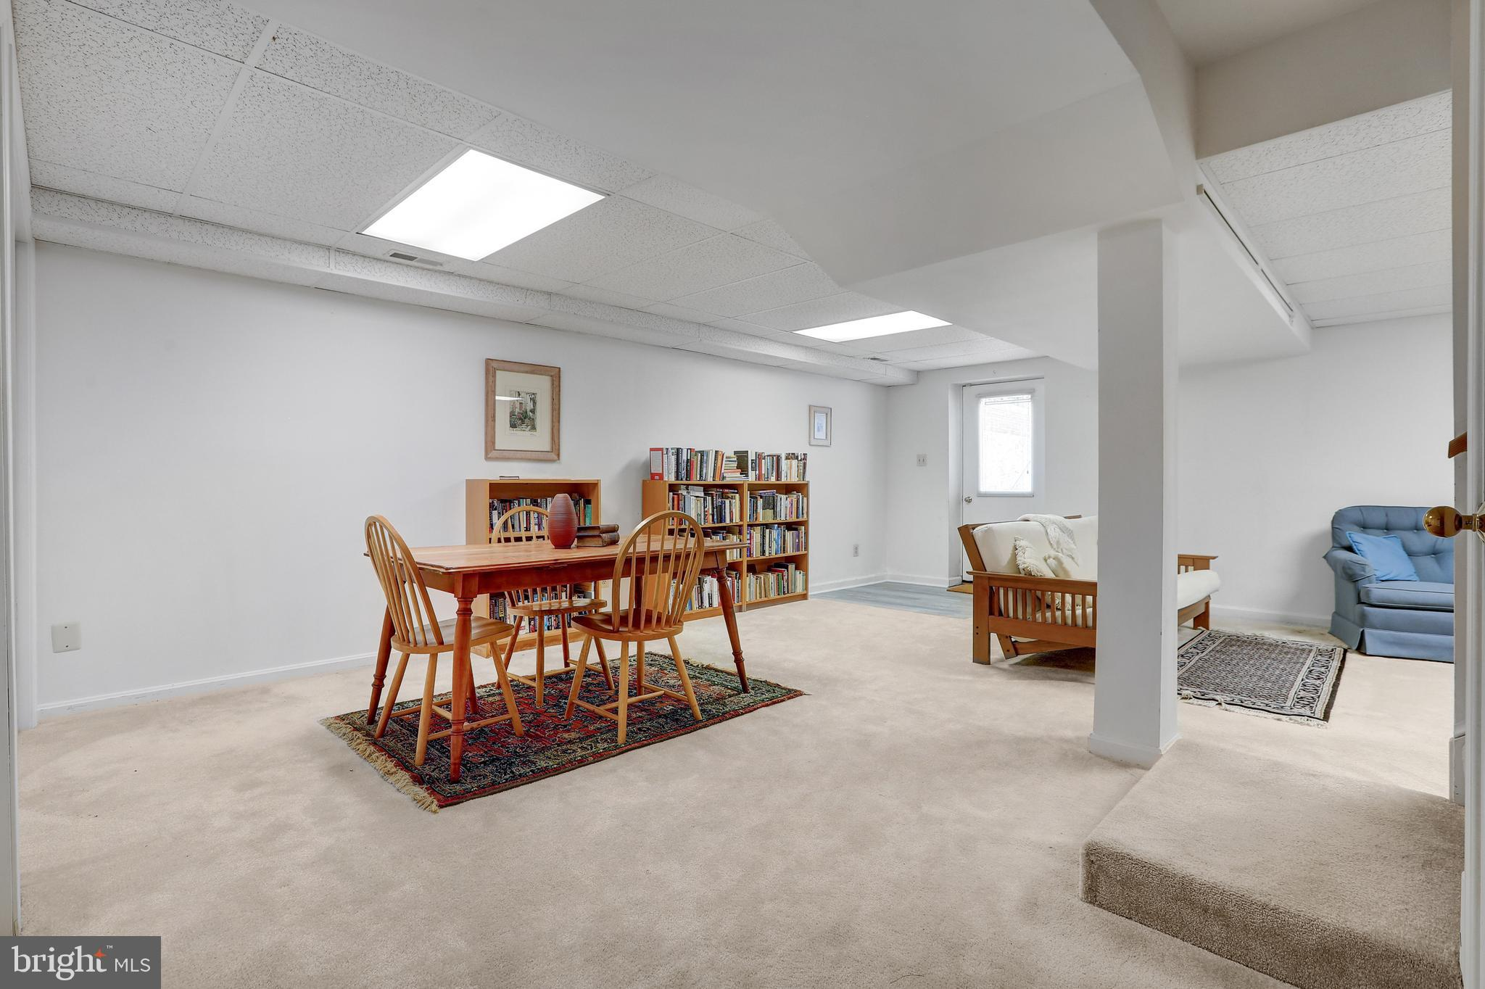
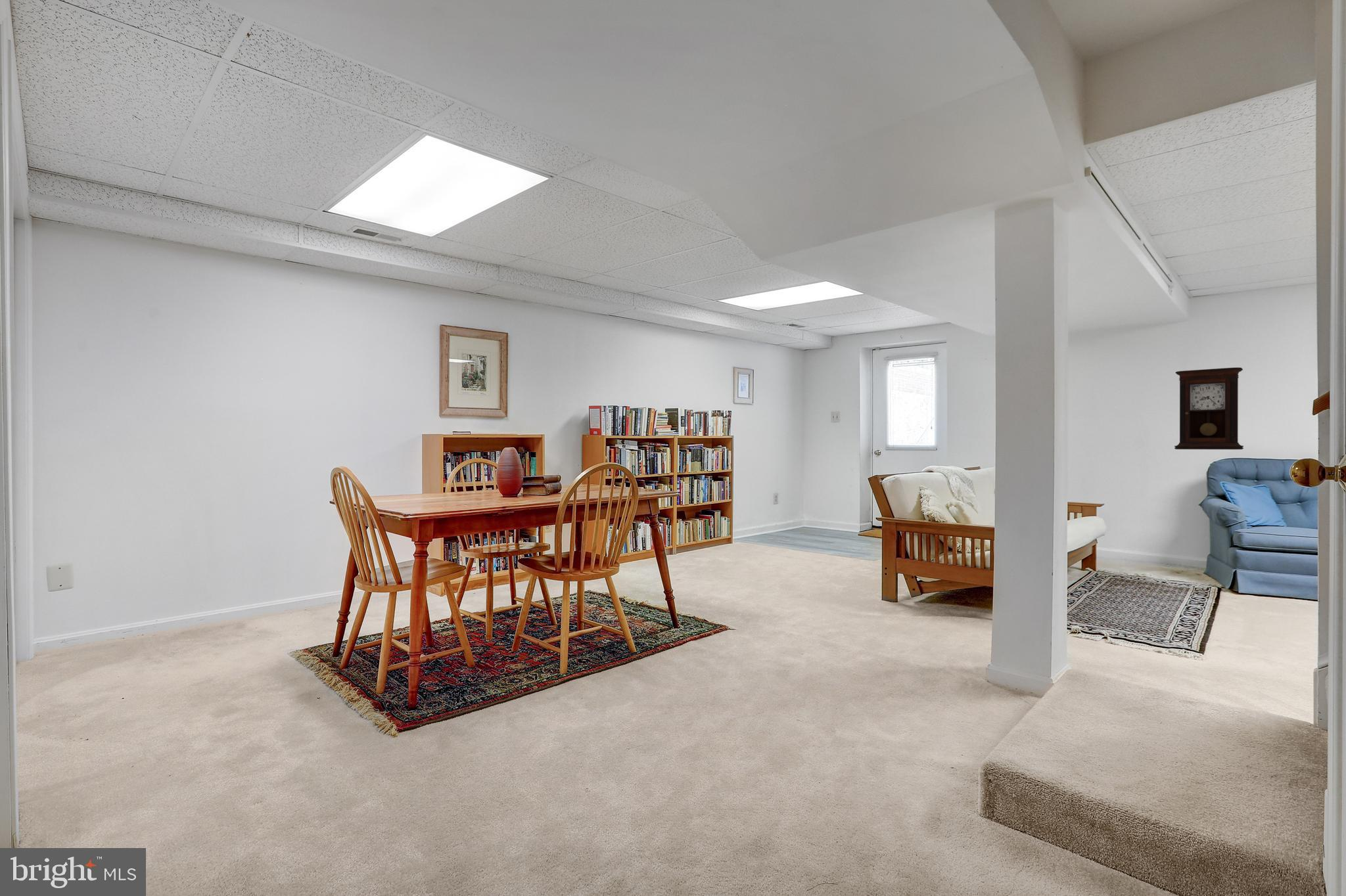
+ pendulum clock (1207, 409)
